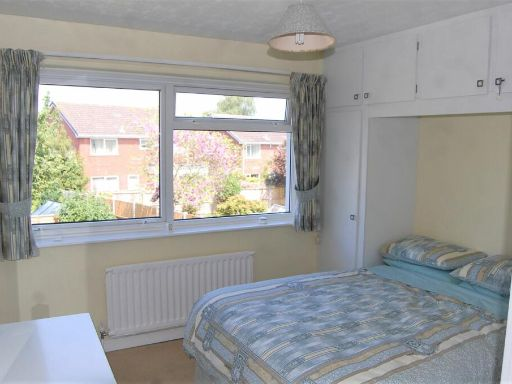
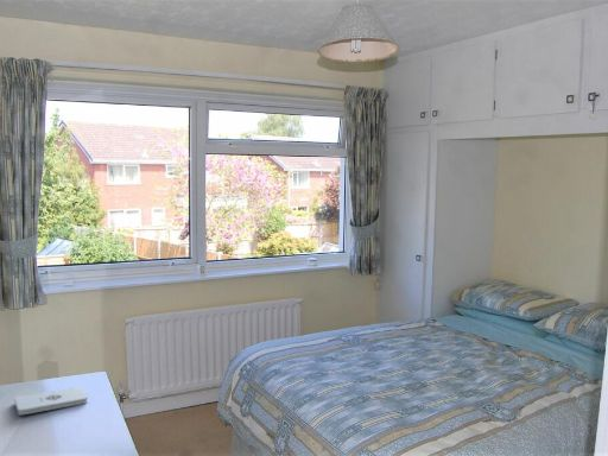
+ notepad (51, 400)
